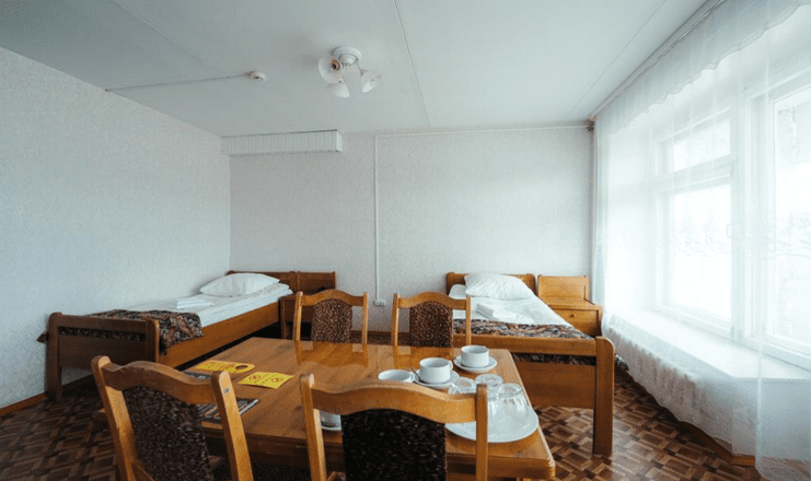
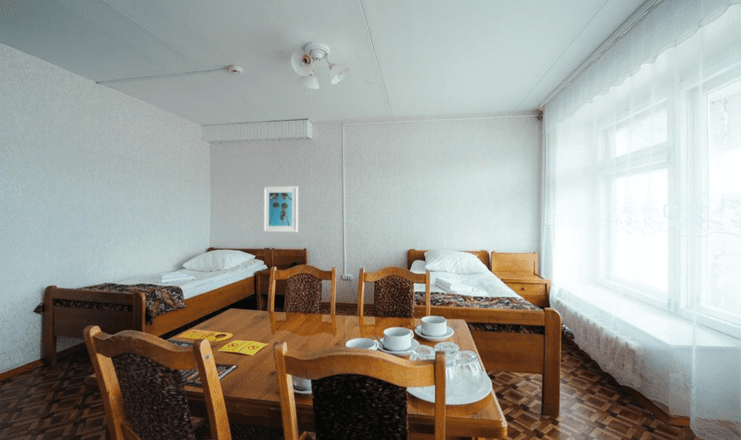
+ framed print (280, 209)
